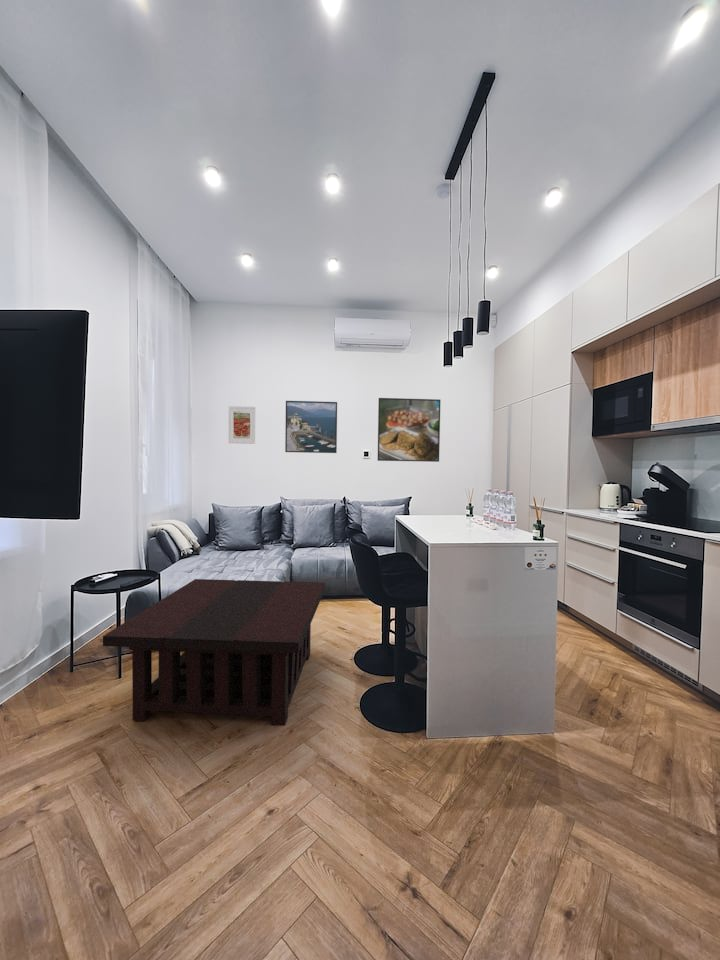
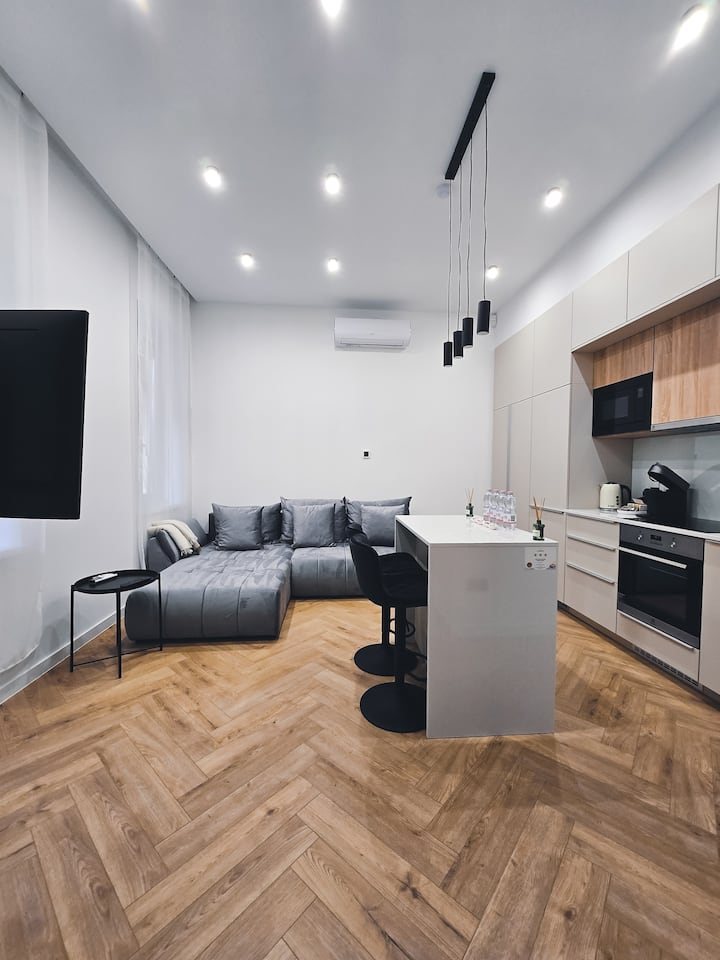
- coffee table (235, 643)
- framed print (311, 427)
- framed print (409, 430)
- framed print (241, 425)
